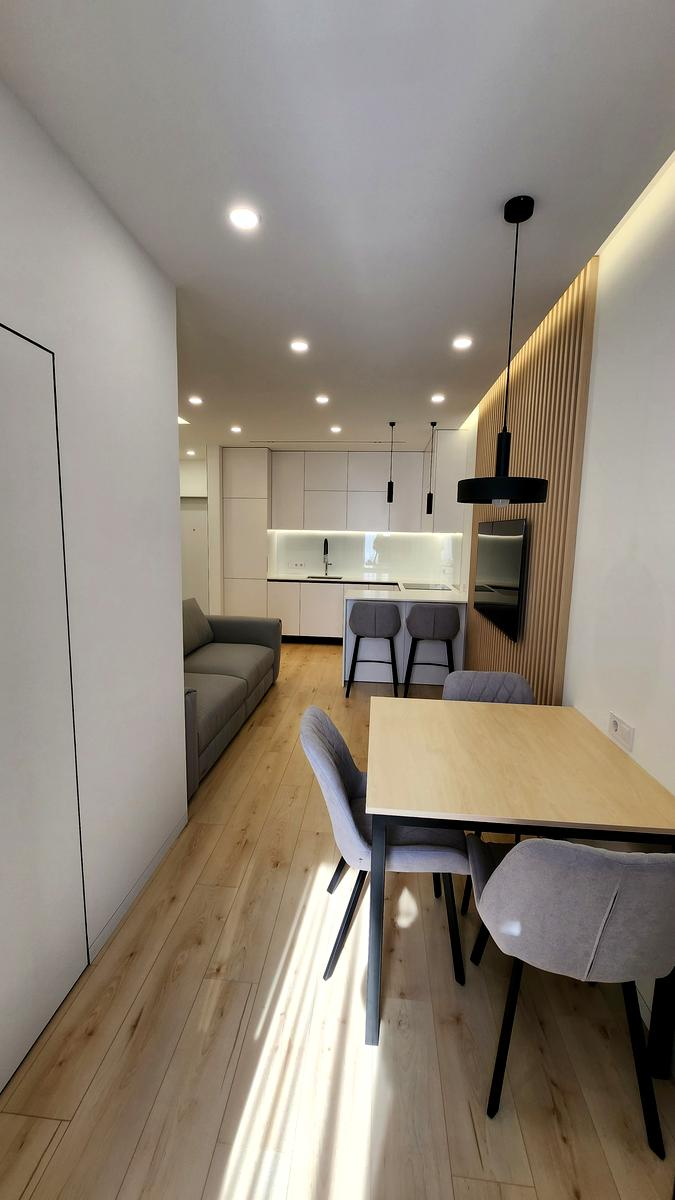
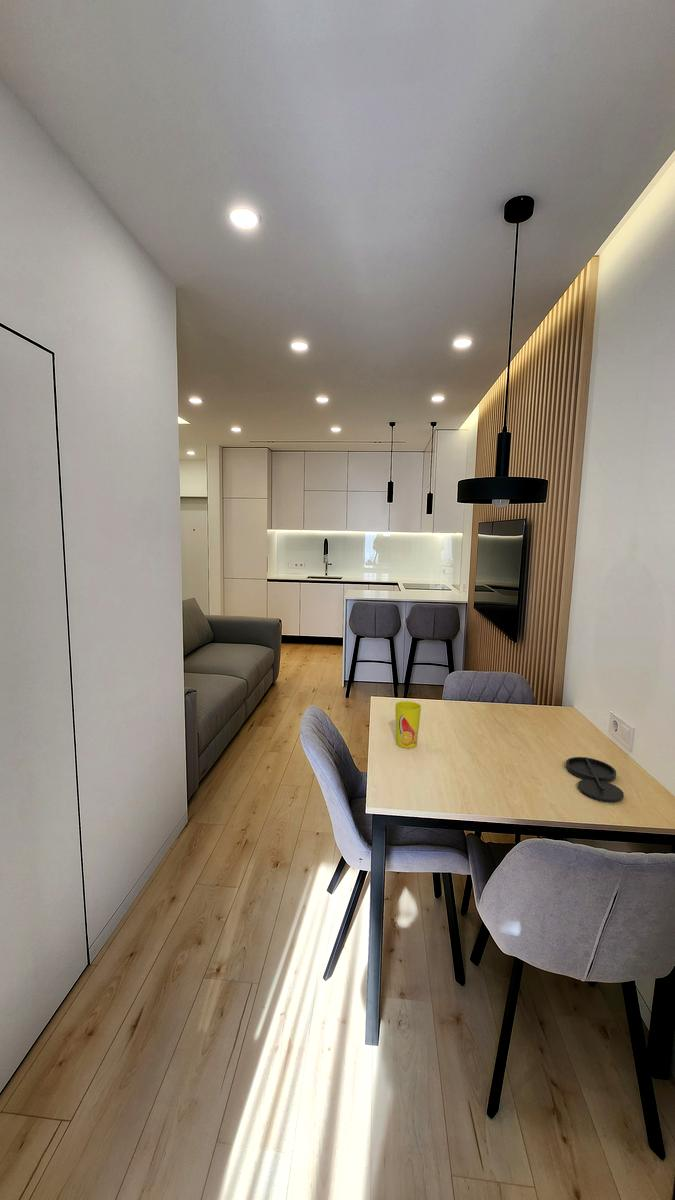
+ cup (407, 724)
+ plate (594, 776)
